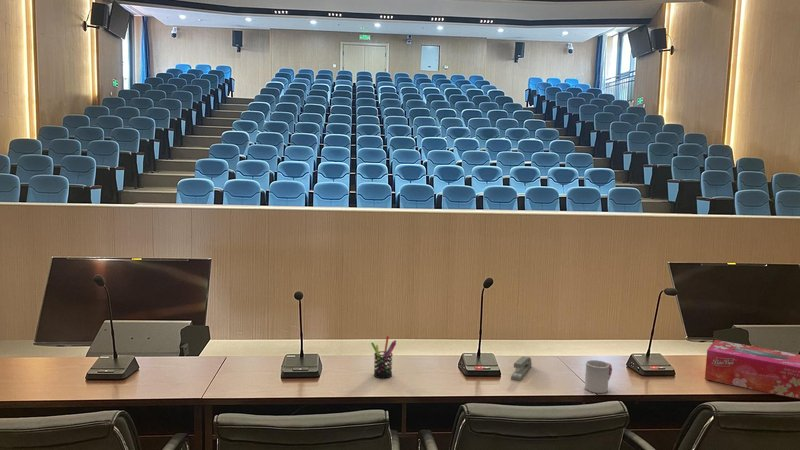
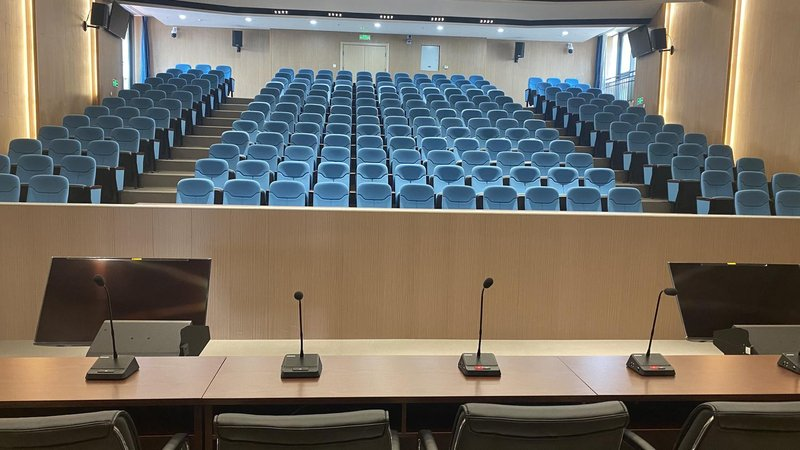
- tissue box (758, 368)
- cup (600, 375)
- pen holder (381, 355)
- stapler (521, 365)
